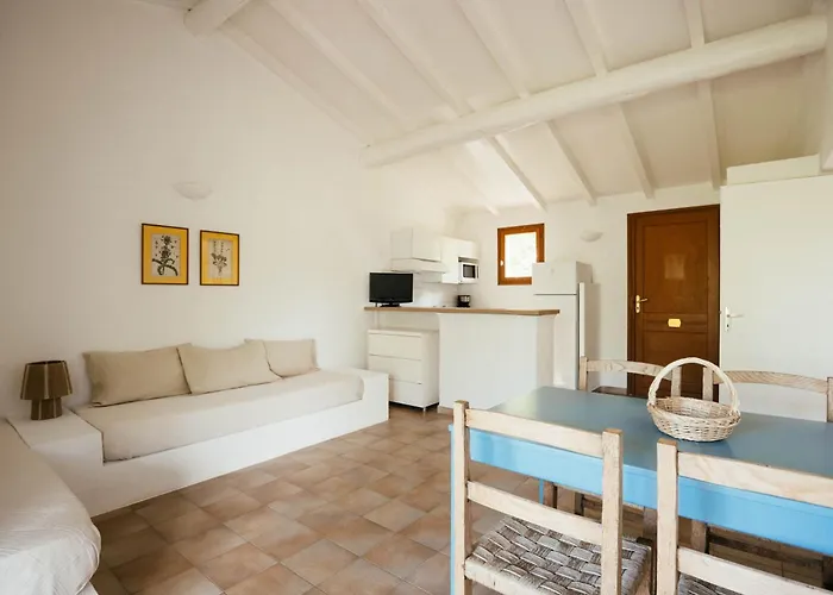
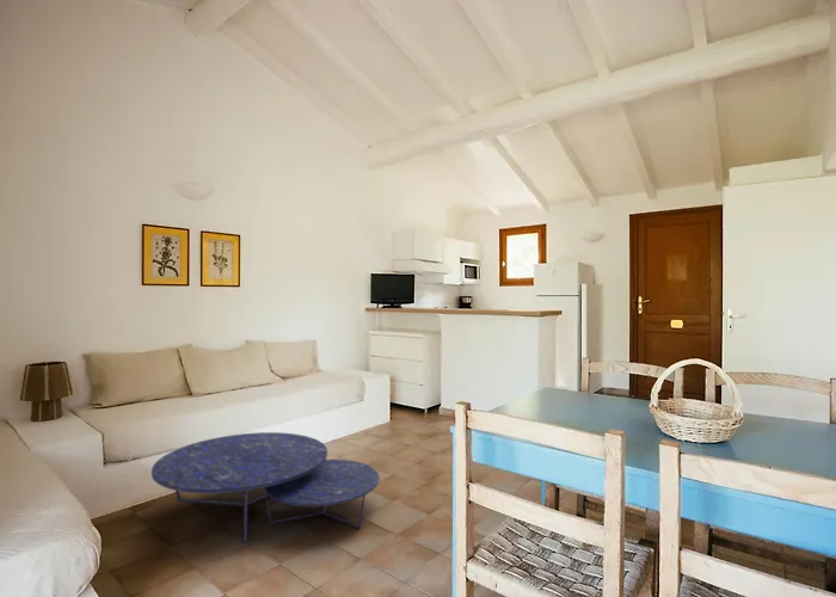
+ nesting table (263, 485)
